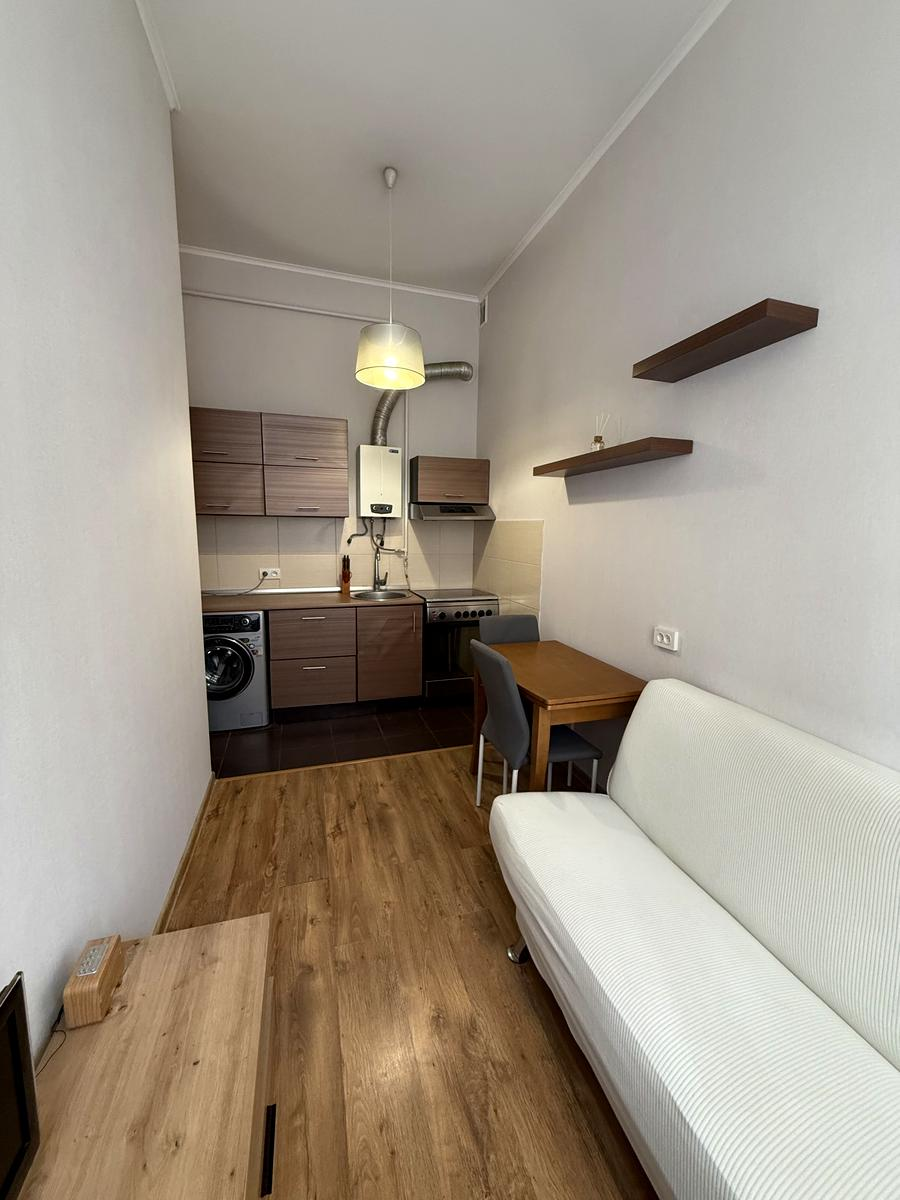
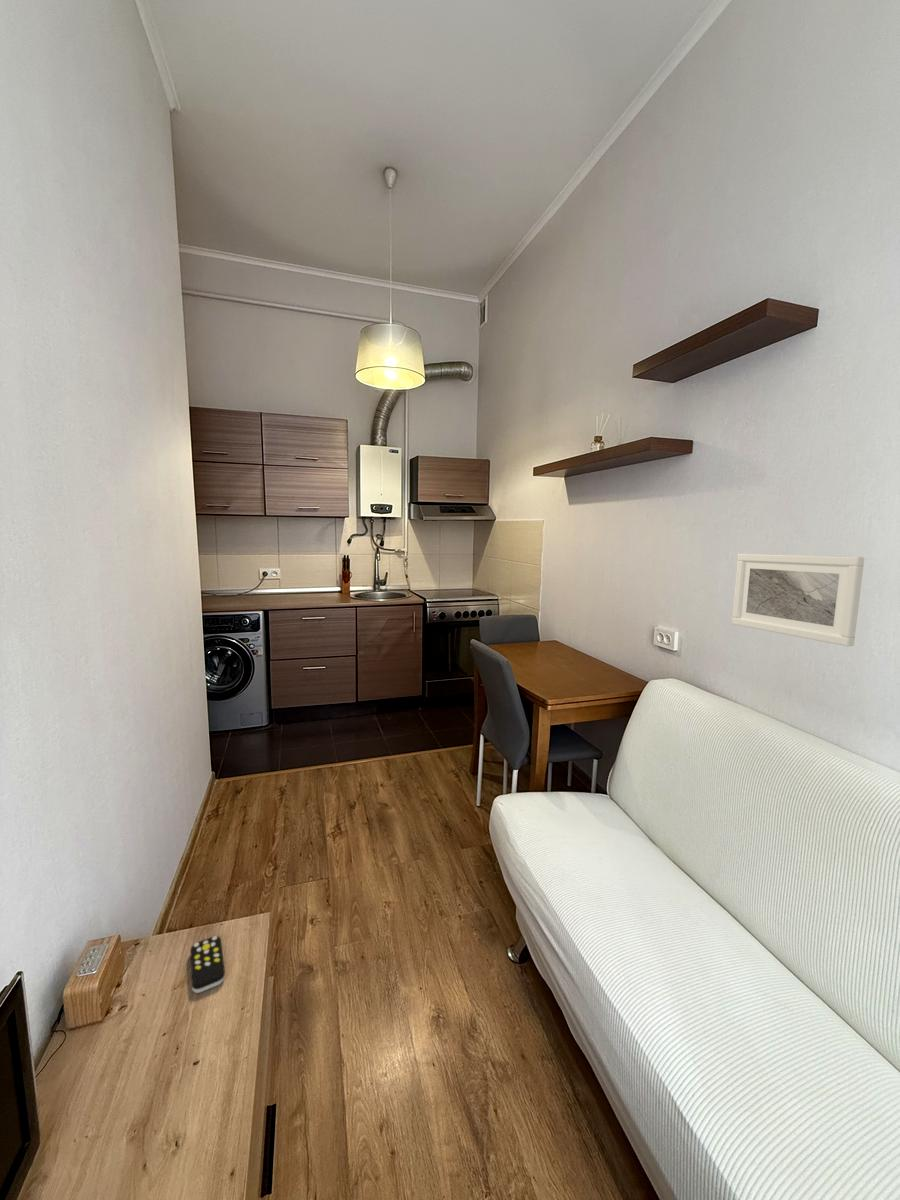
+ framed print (789, 594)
+ remote control (207, 962)
